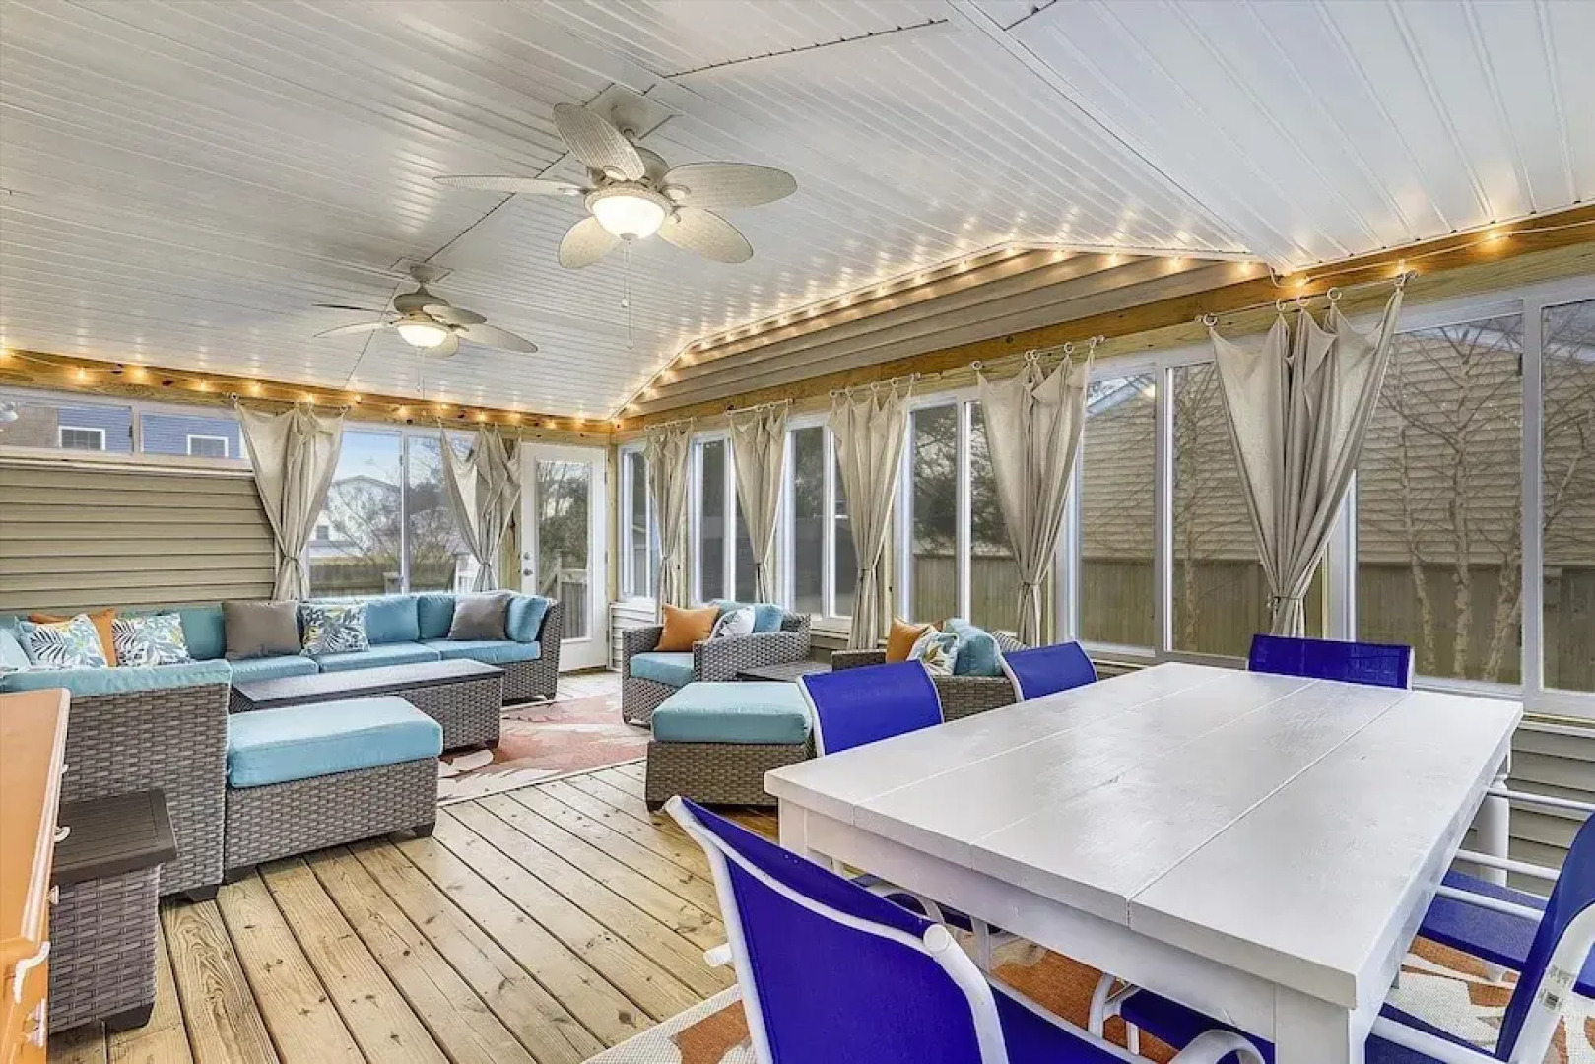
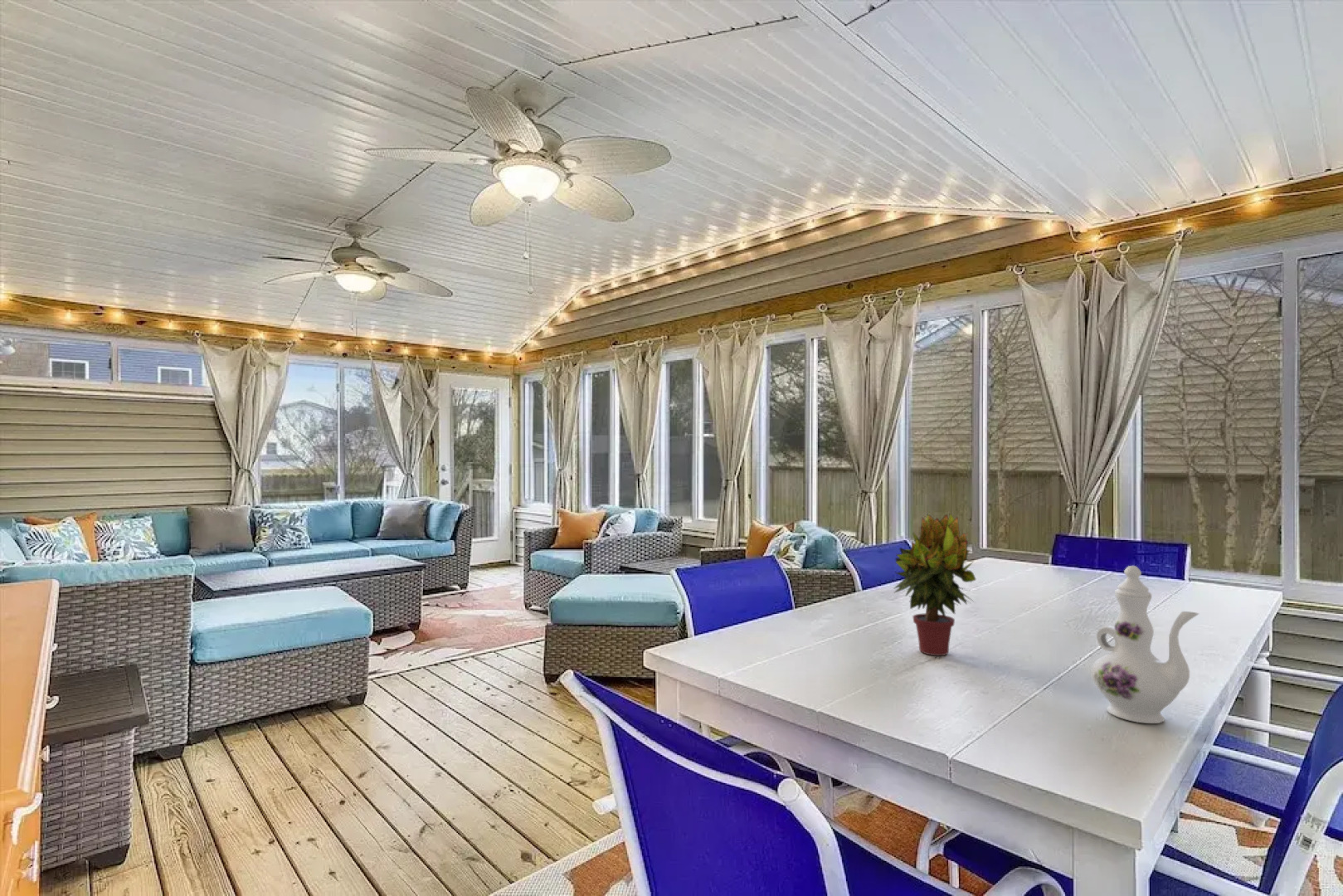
+ chinaware (1144, 642)
+ potted plant (934, 582)
